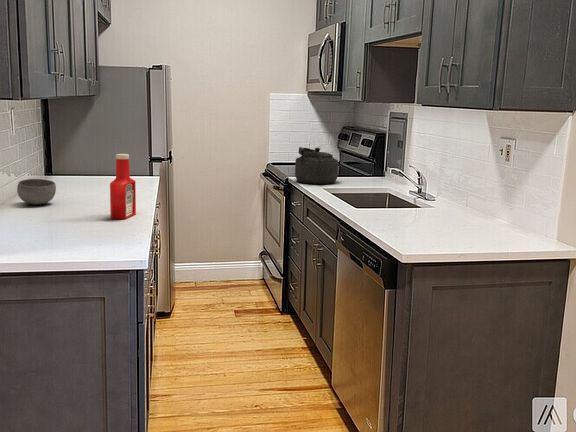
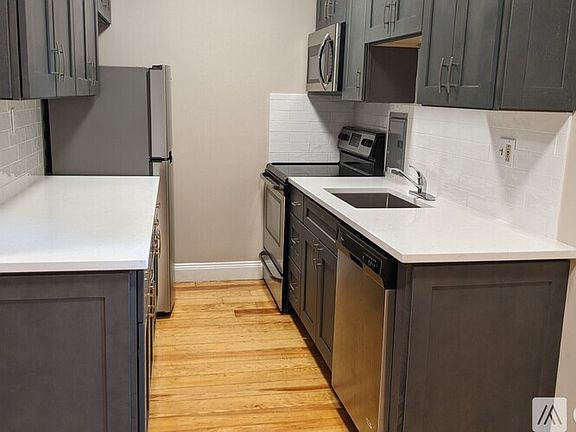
- soap bottle (122, 185)
- bowl (36, 192)
- kettle (316, 164)
